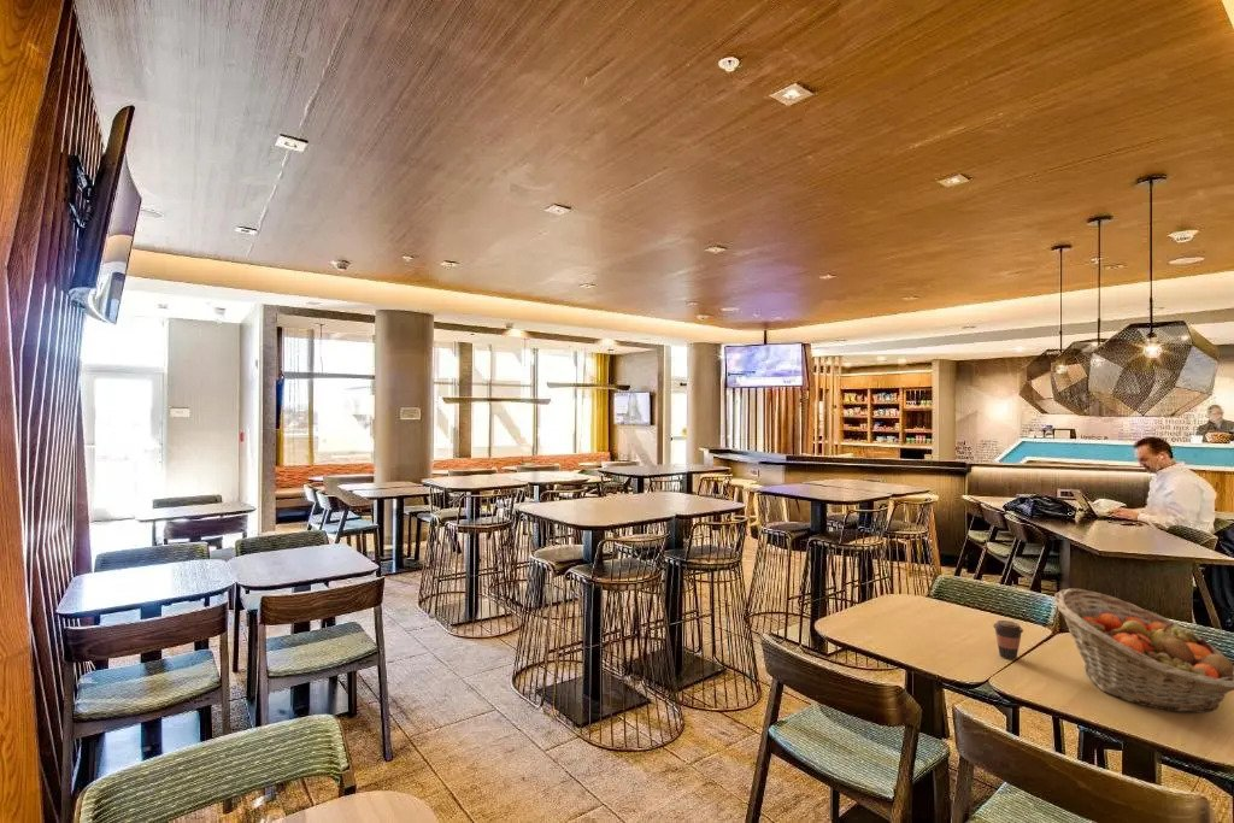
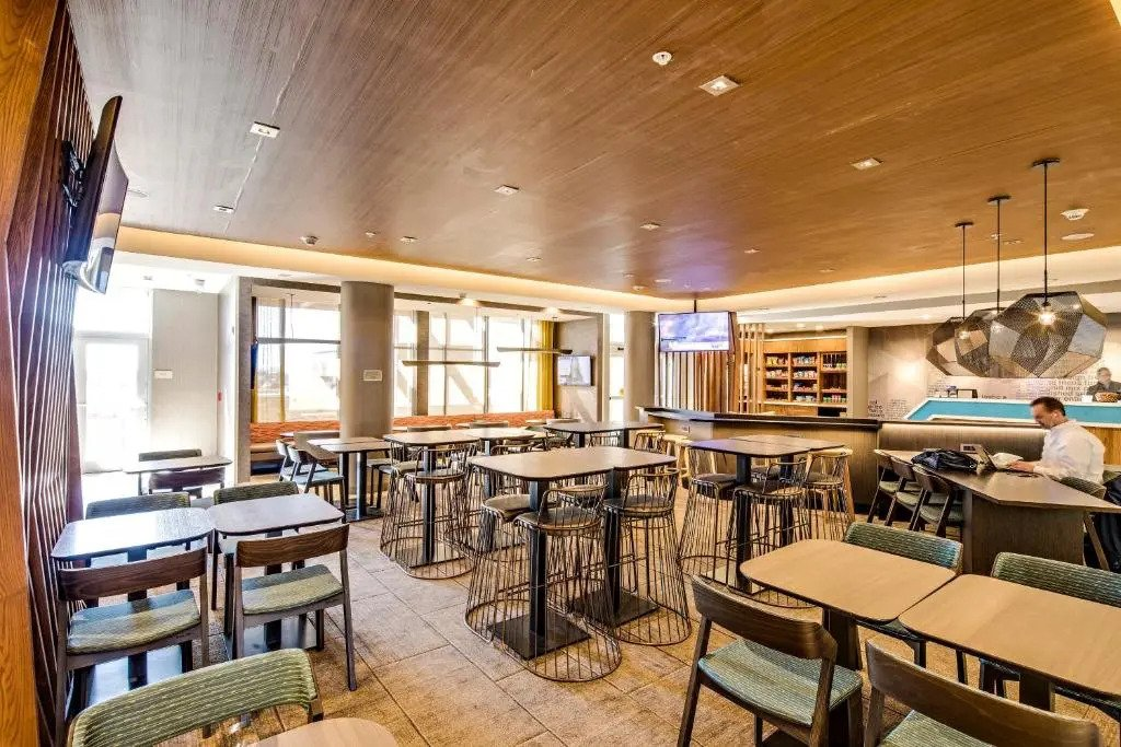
- coffee cup (1007, 640)
- fruit basket (1140, 645)
